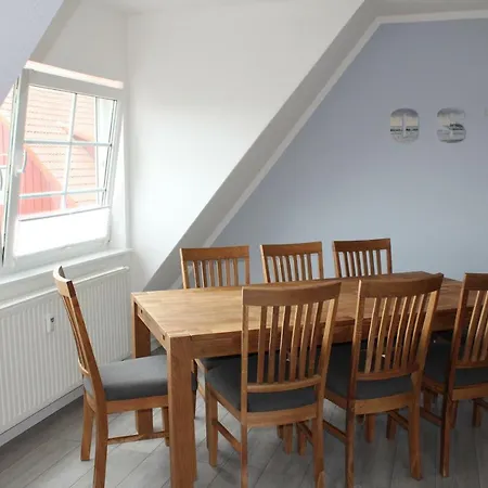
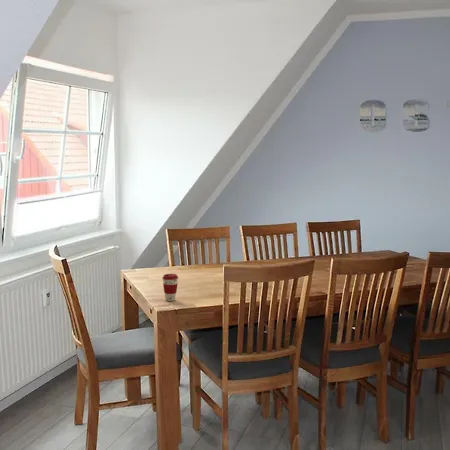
+ coffee cup (170, 287)
